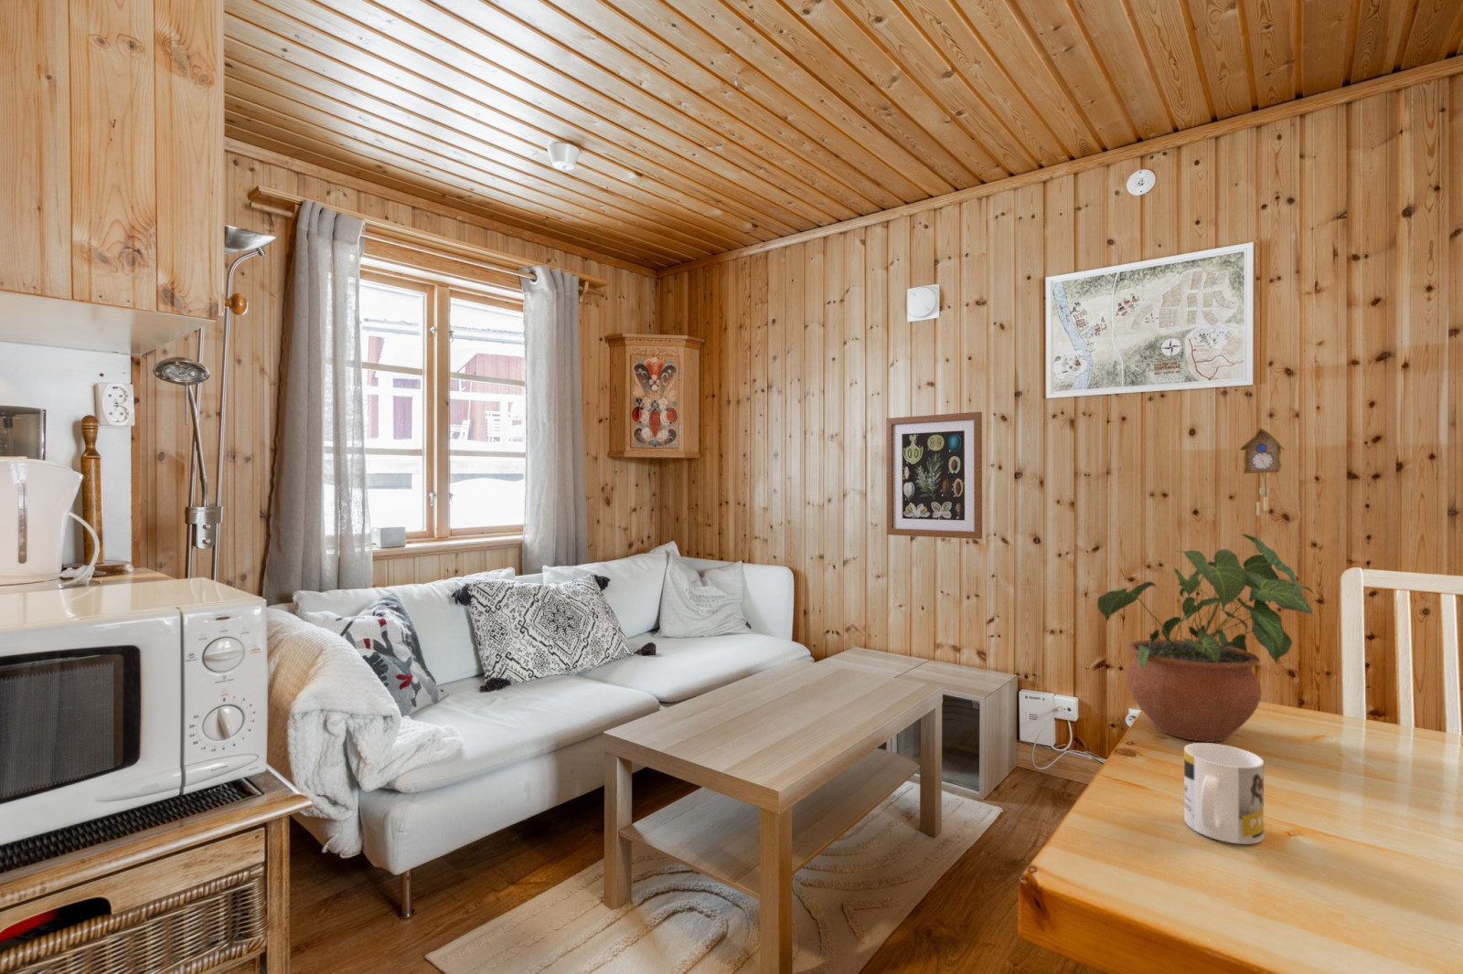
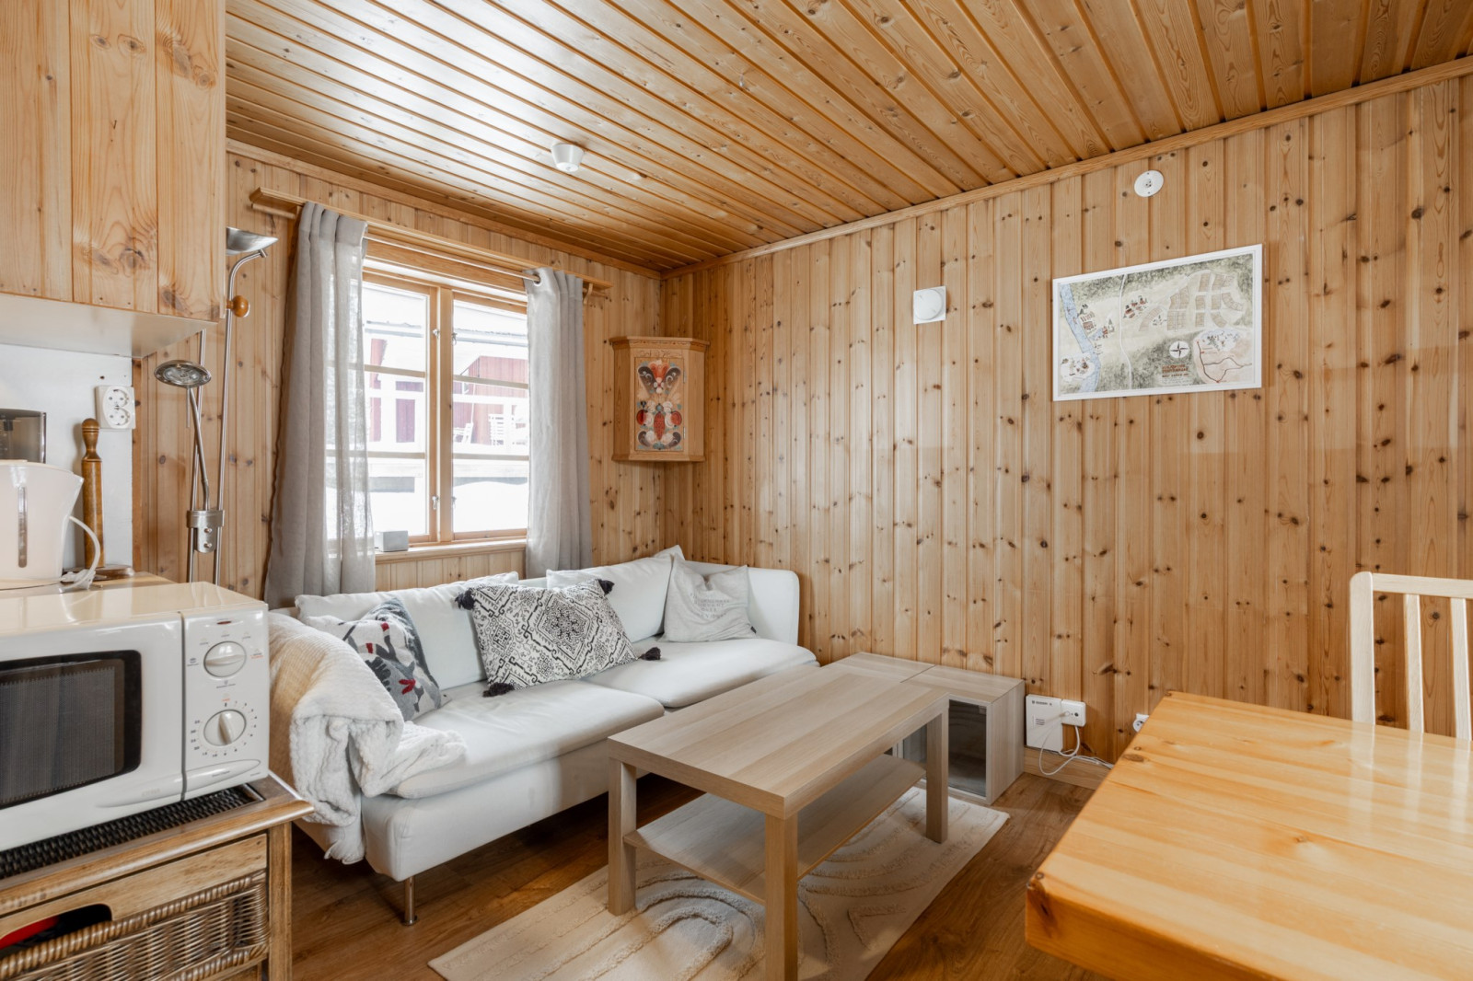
- cuckoo clock (1262, 472)
- potted plant (1216, 634)
- mug (1217, 794)
- wall art (932, 475)
